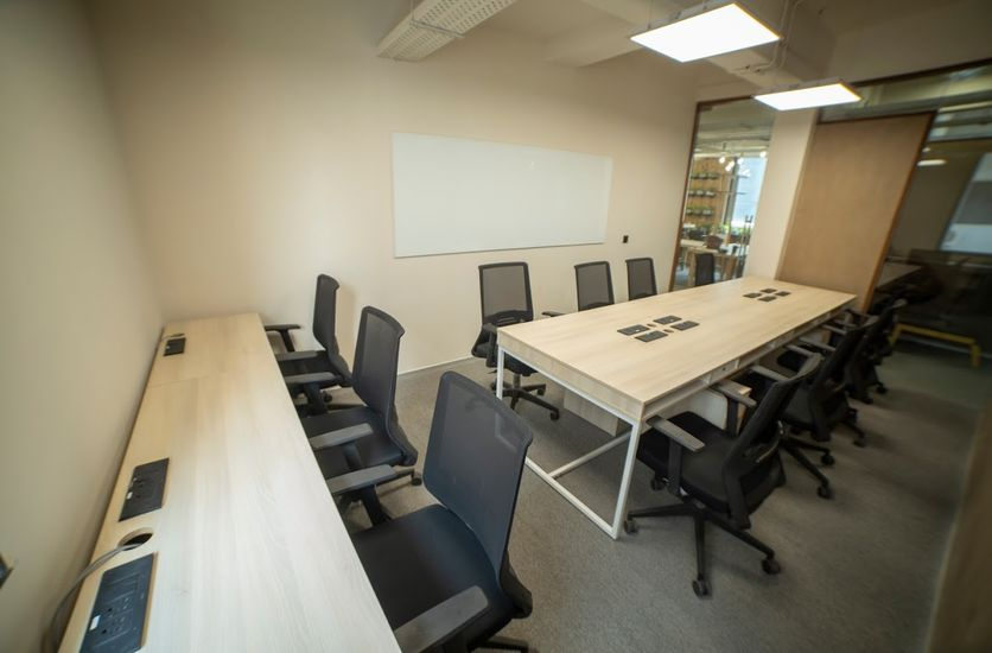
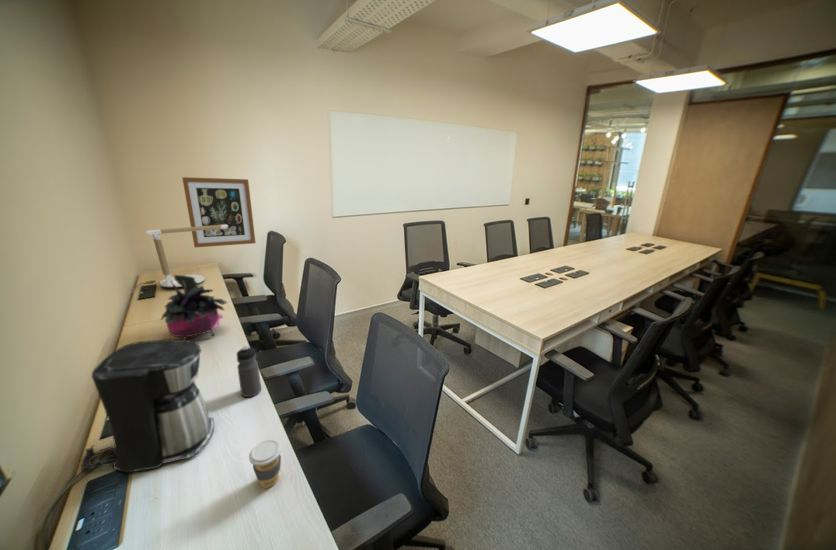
+ wall art (221, 212)
+ water bottle (248, 370)
+ desk lamp (193, 275)
+ coffee maker (150, 396)
+ potted plant (193, 303)
+ coffee cup (267, 464)
